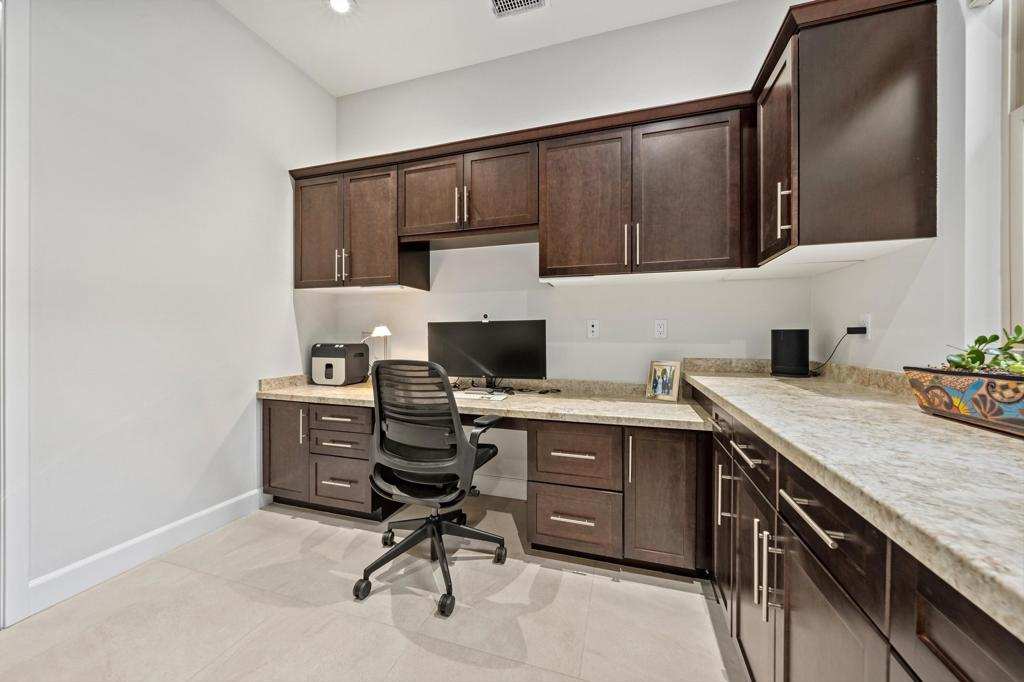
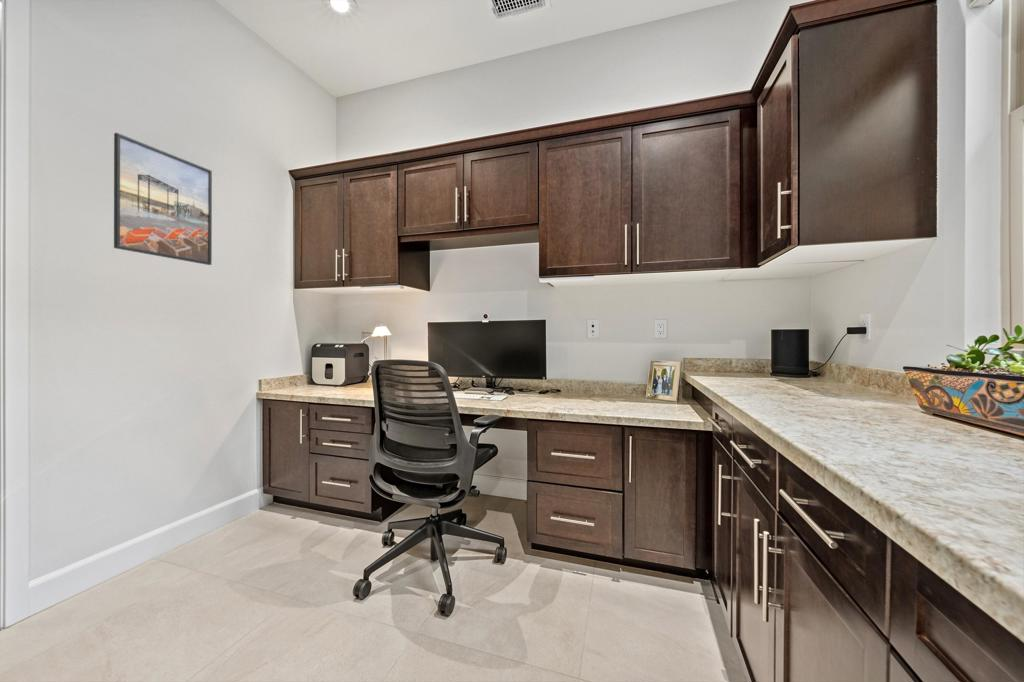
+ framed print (167, 205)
